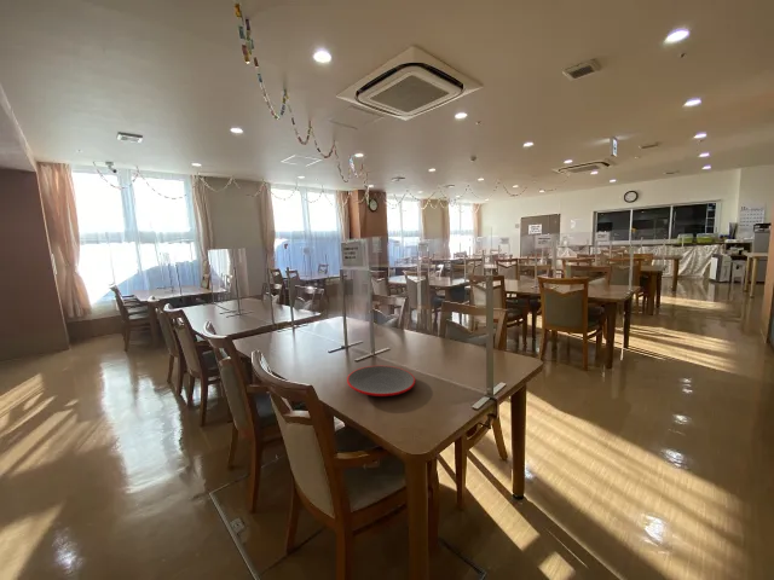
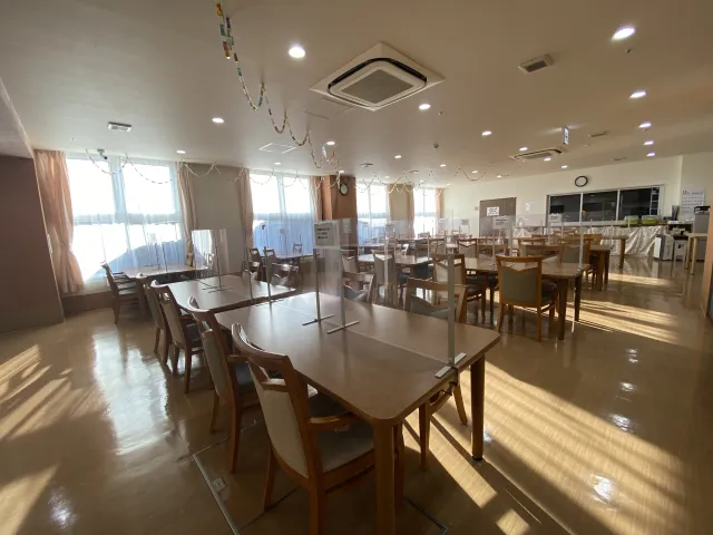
- plate (381, 381)
